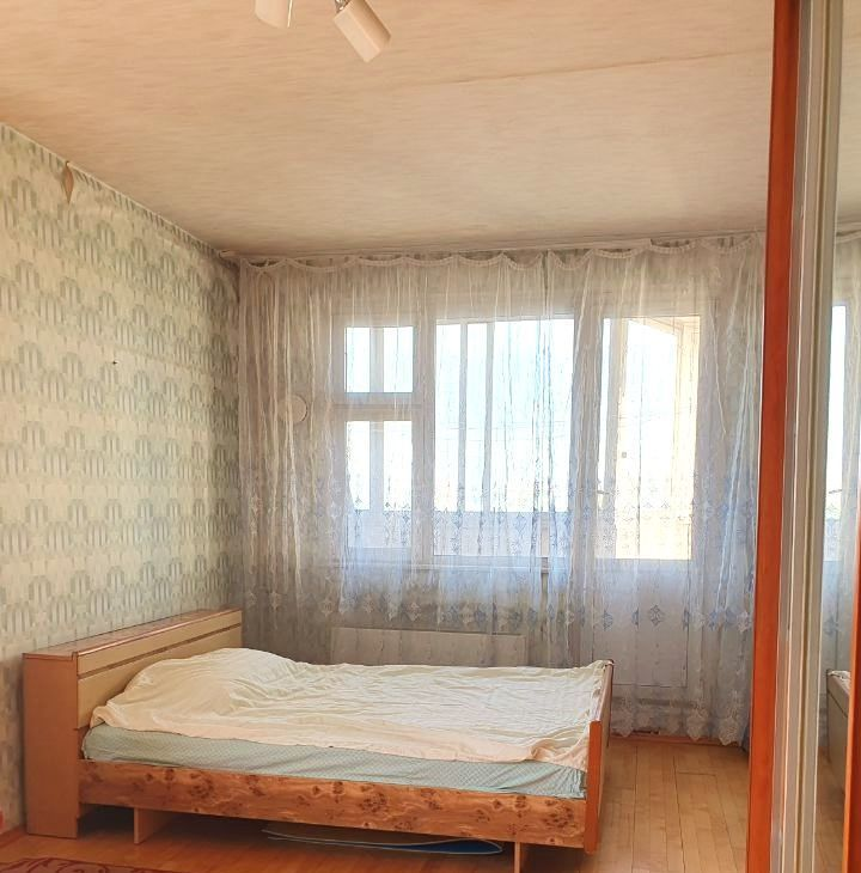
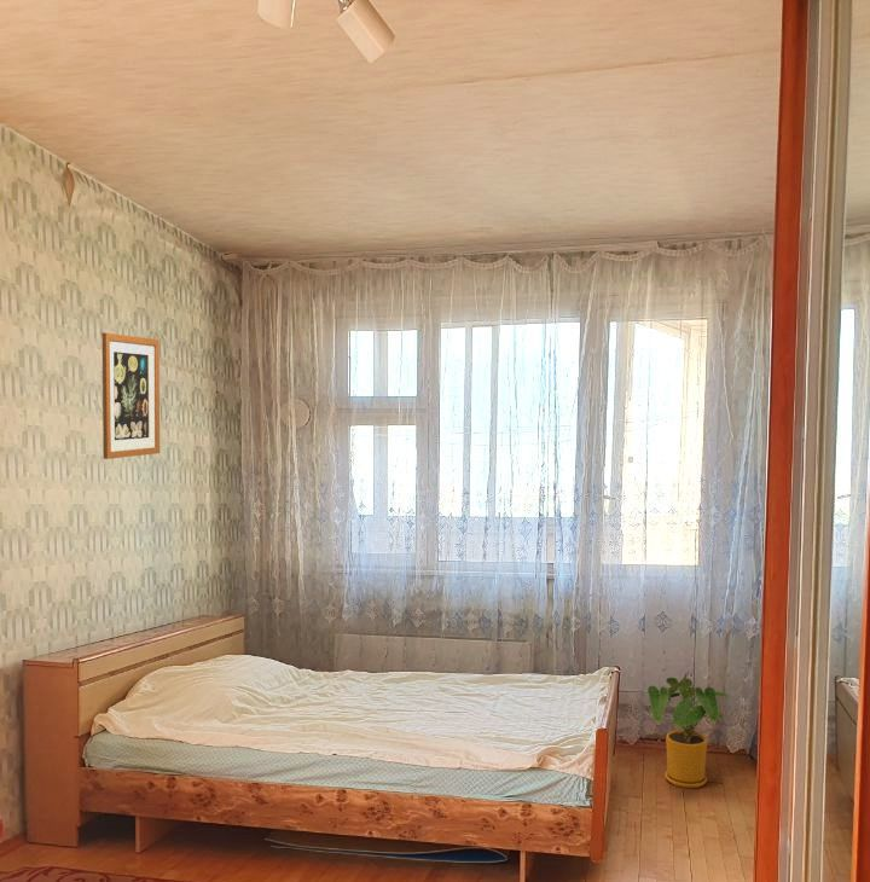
+ wall art (132, 396)
+ house plant (690, 727)
